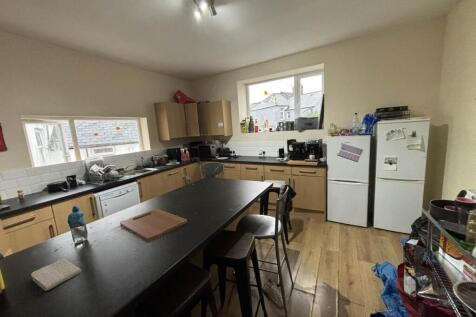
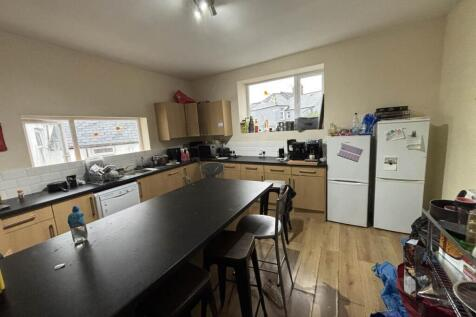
- washcloth (55, 272)
- cutting board (153, 222)
